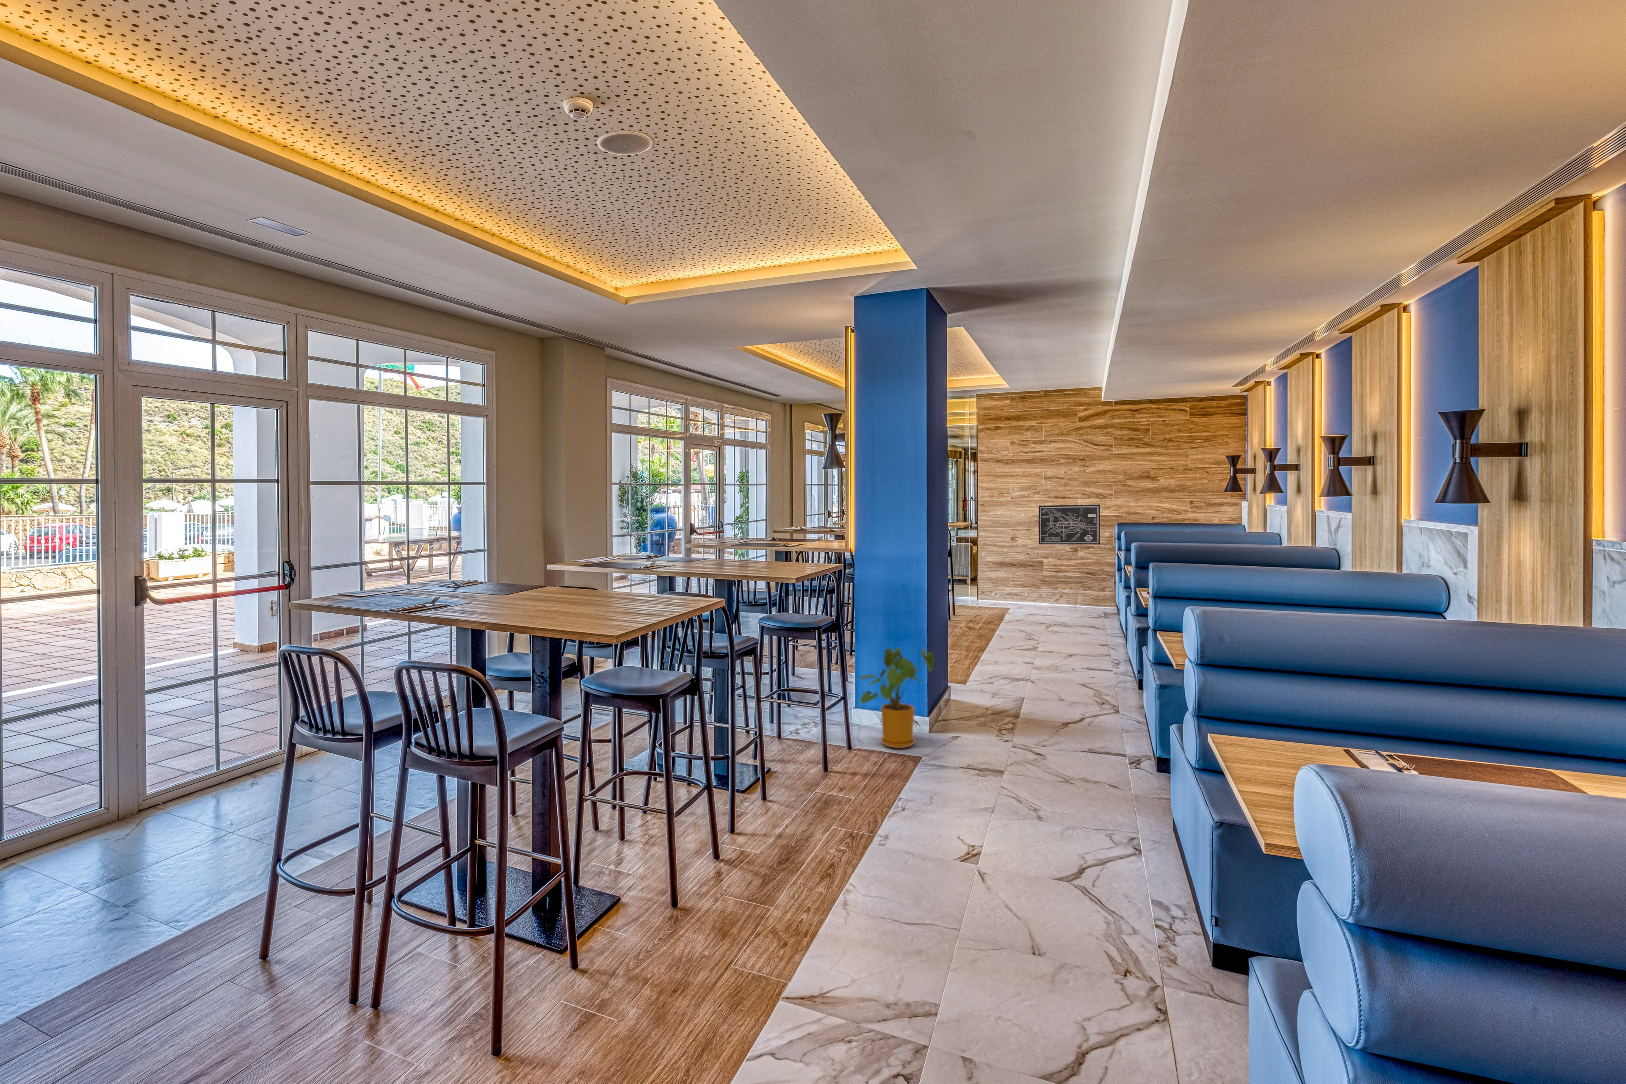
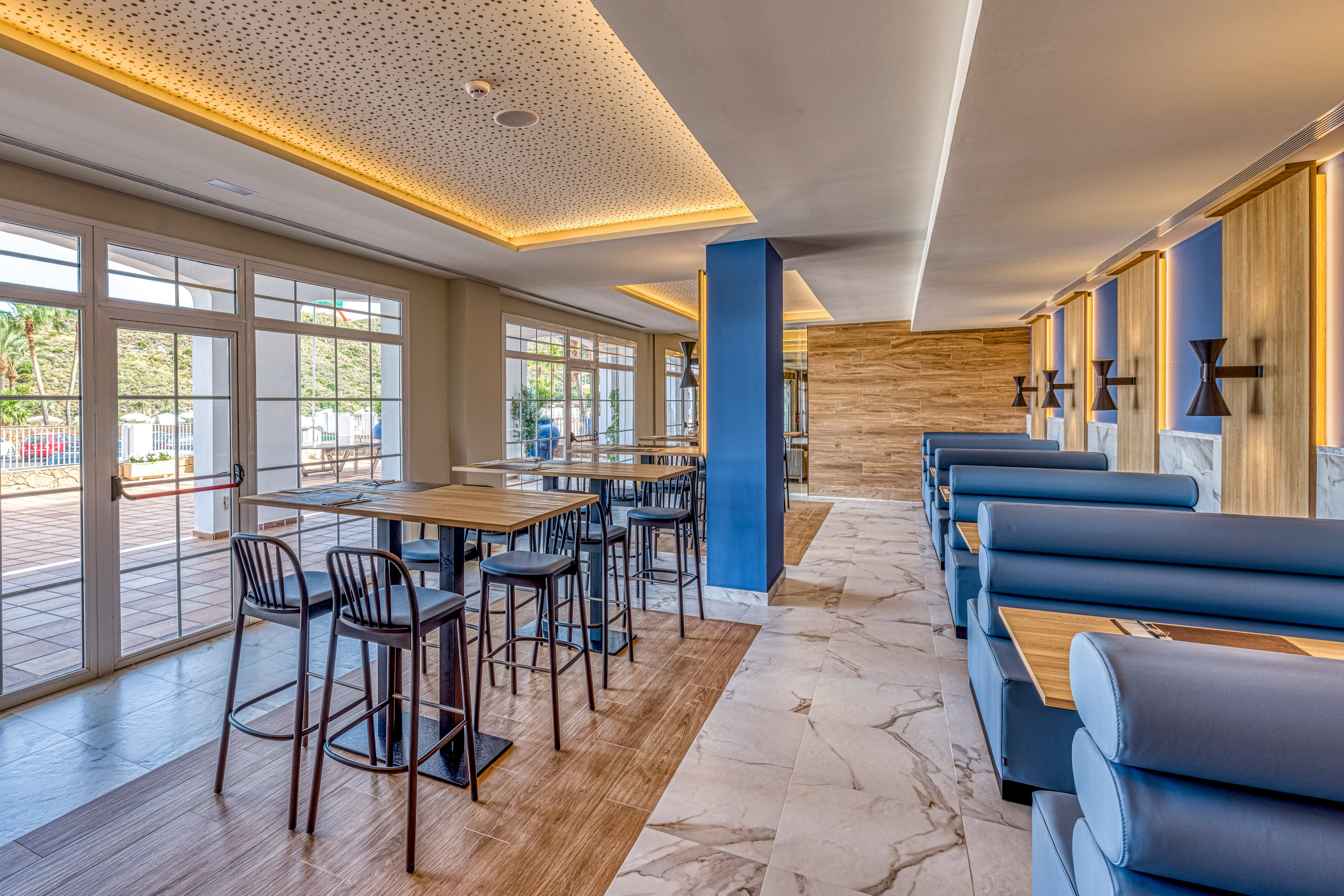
- house plant (895, 697)
- wall art (1068, 524)
